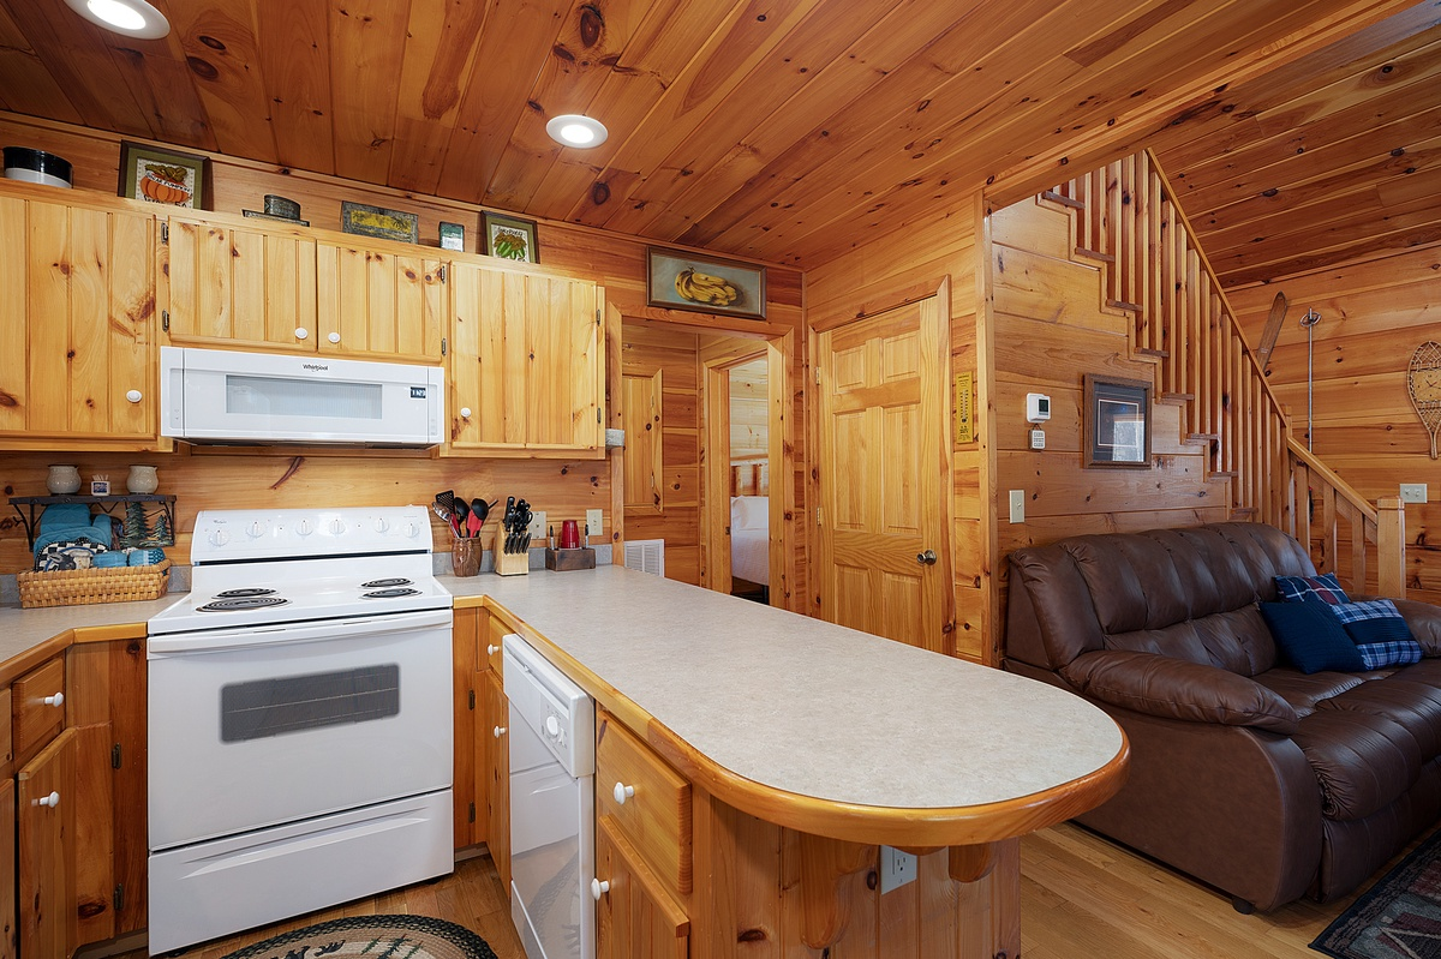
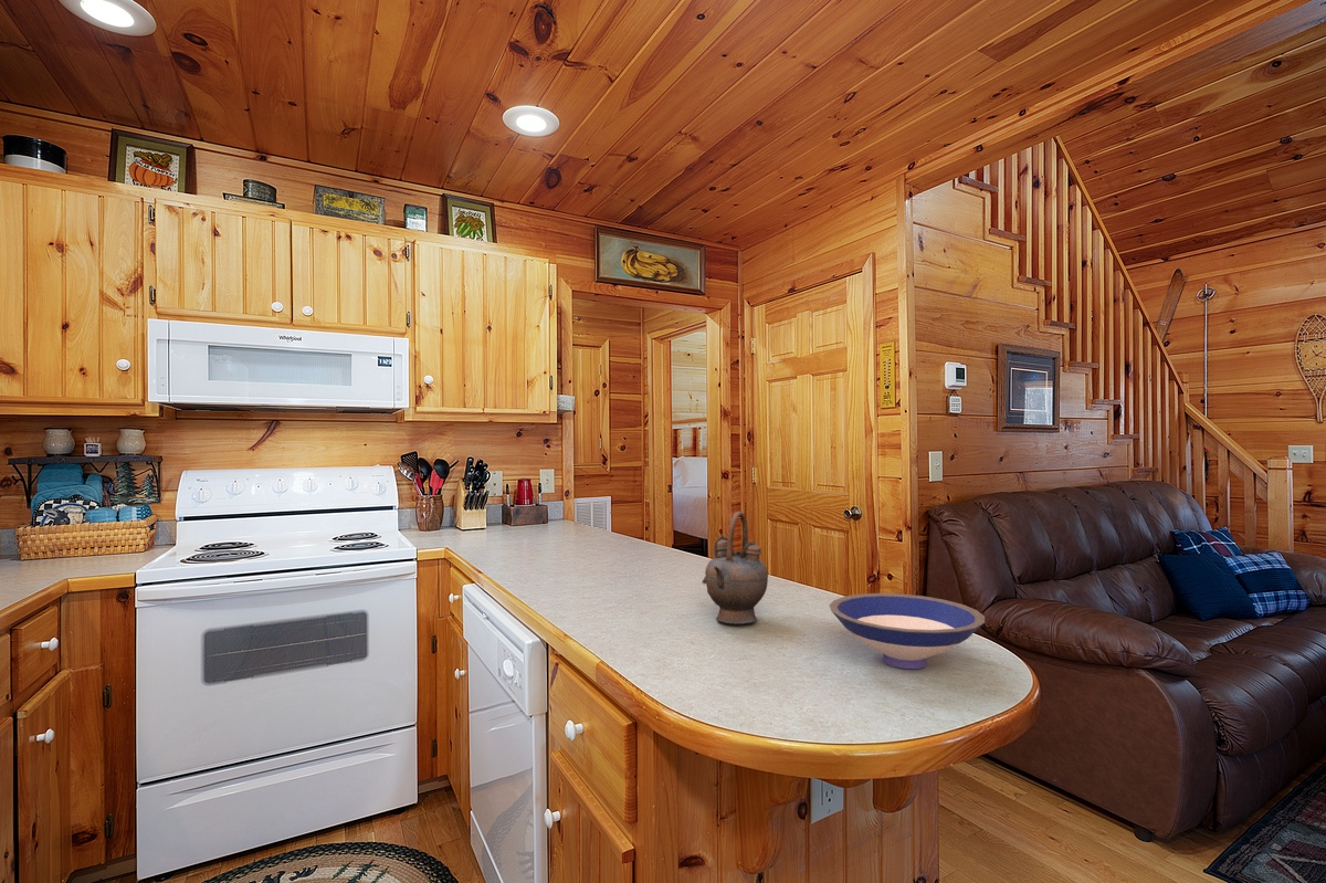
+ teapot (733, 567)
+ bowl (904, 635)
